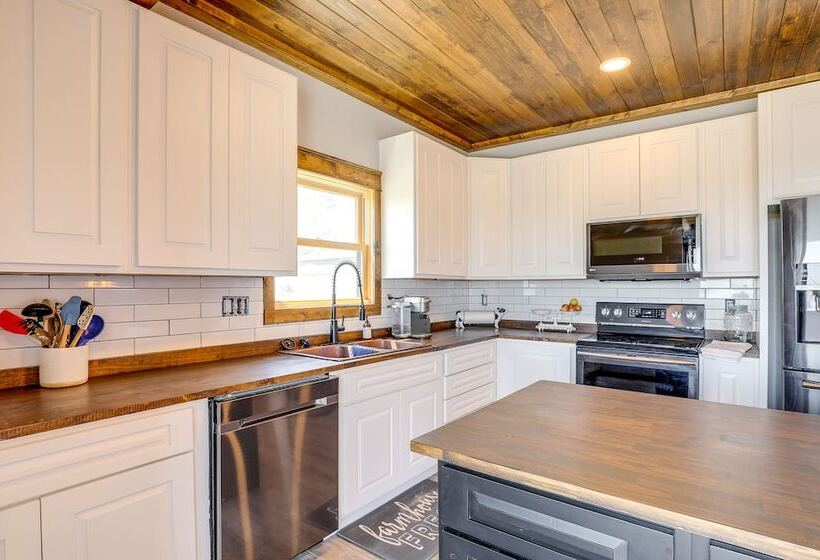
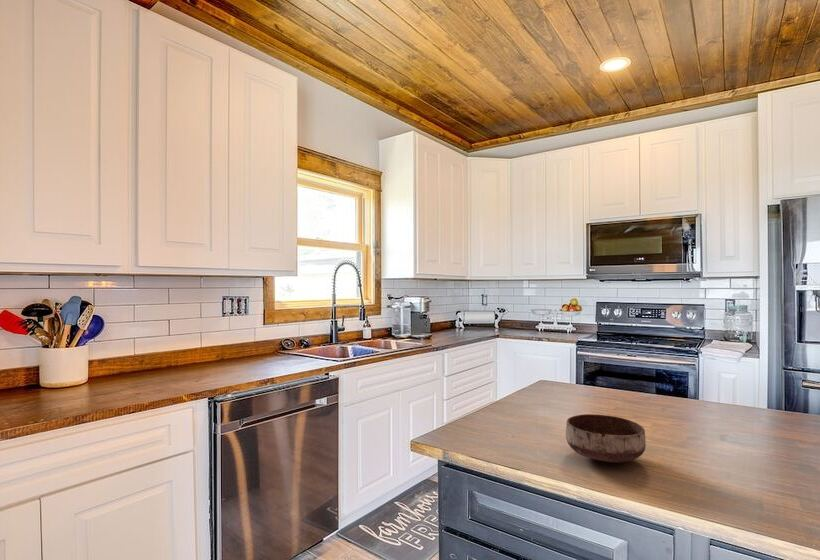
+ bowl (604, 440)
